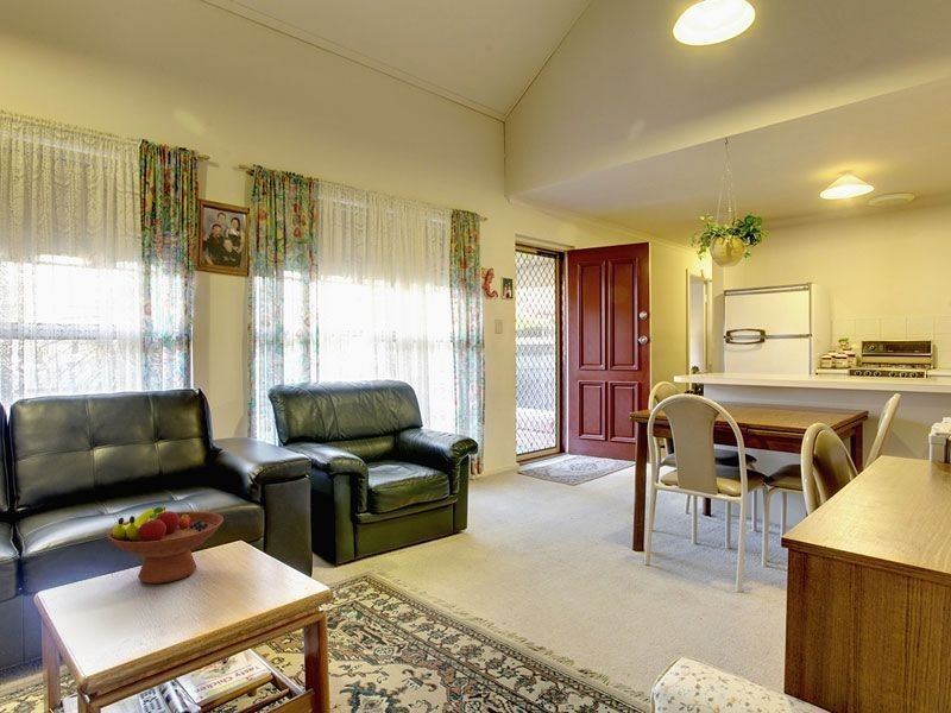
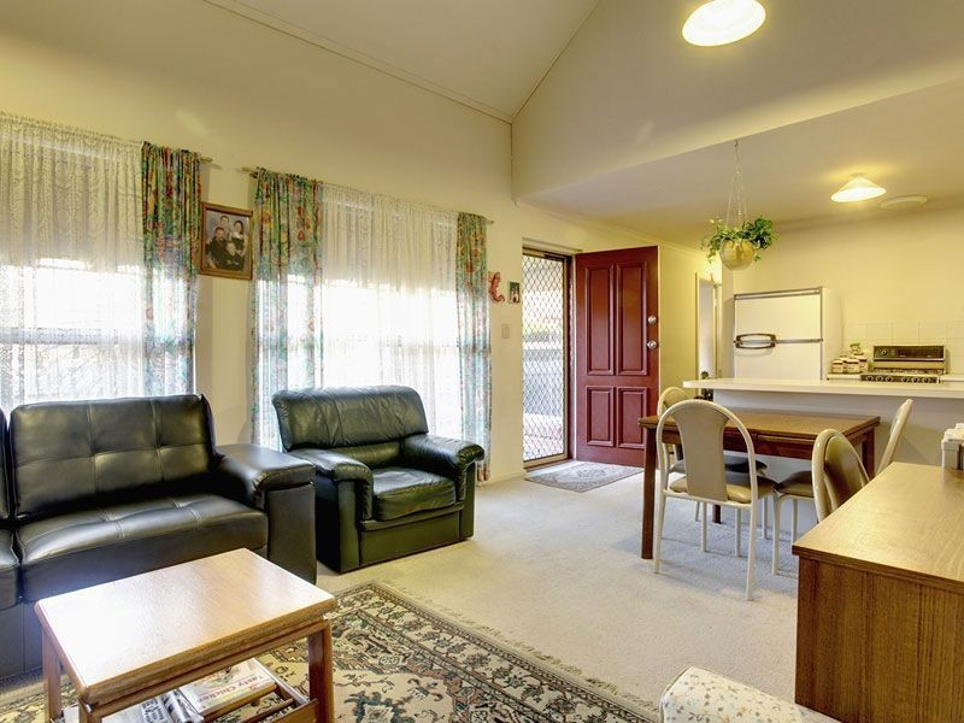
- fruit bowl (168, 540)
